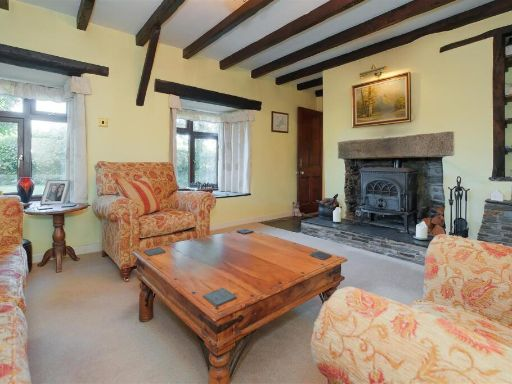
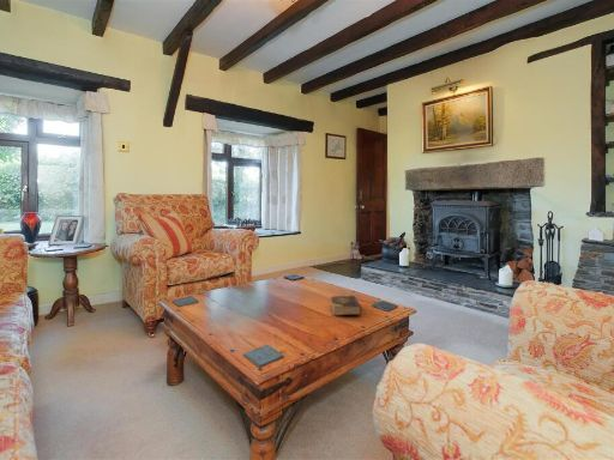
+ book (344, 303)
